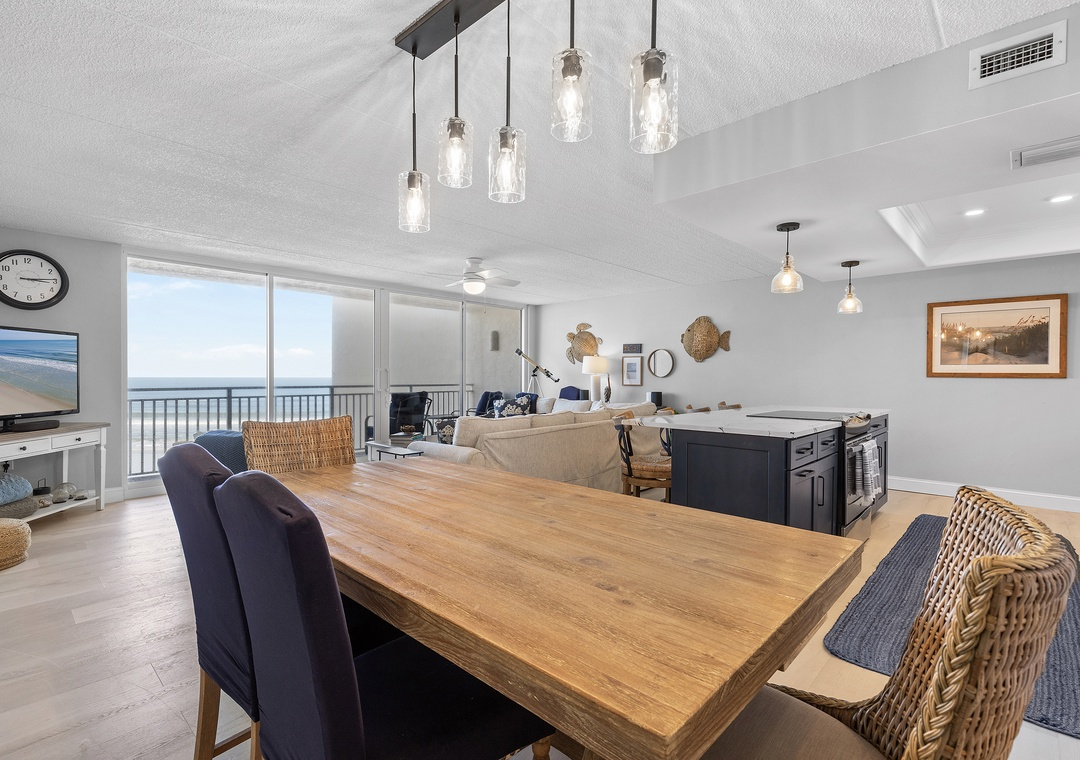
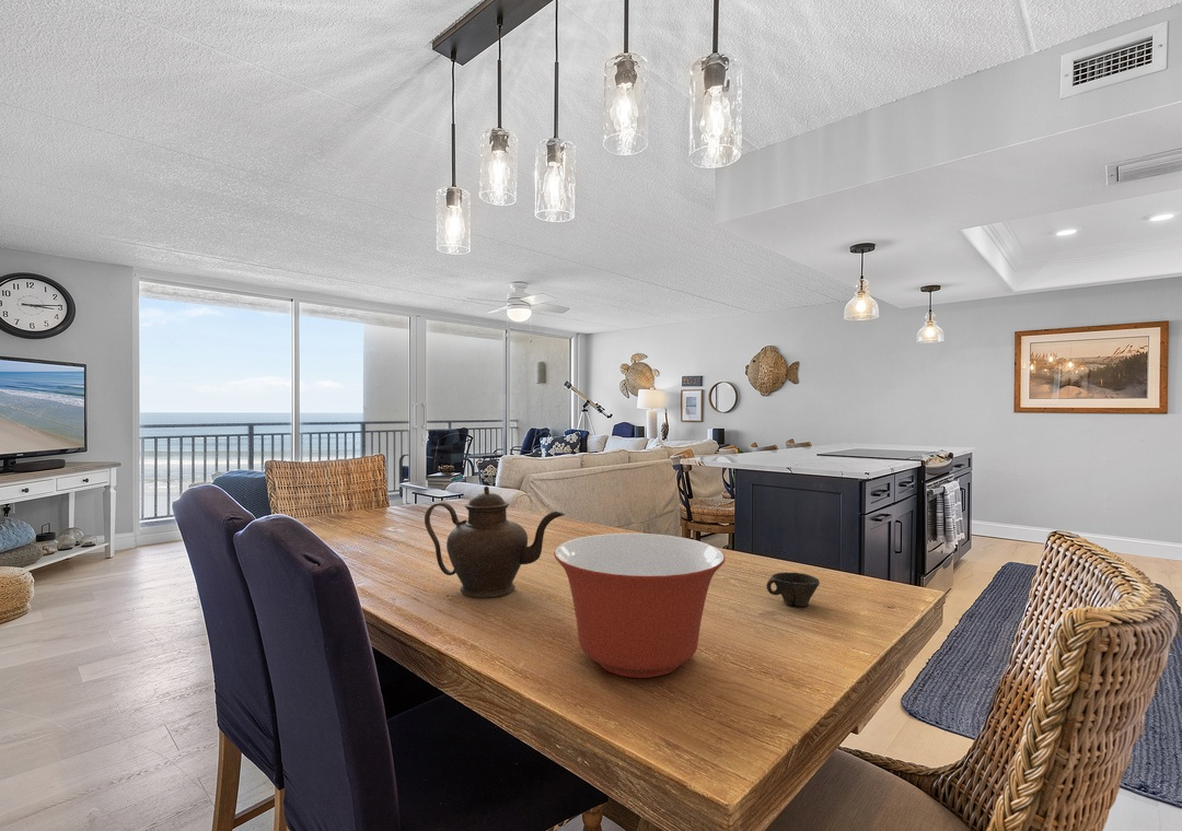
+ cup (791, 589)
+ teapot (491, 538)
+ mixing bowl (637, 605)
